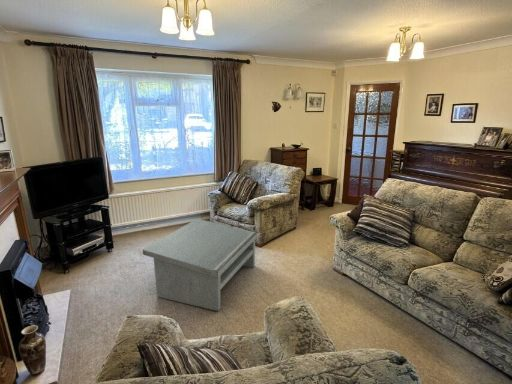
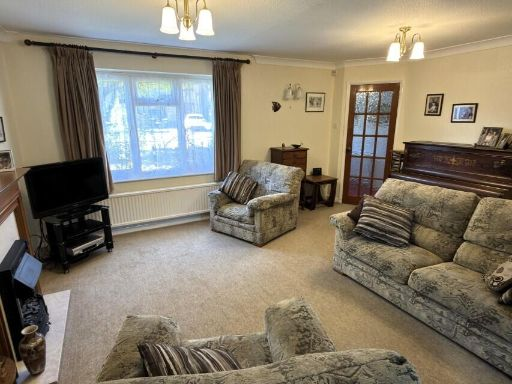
- coffee table (206, 258)
